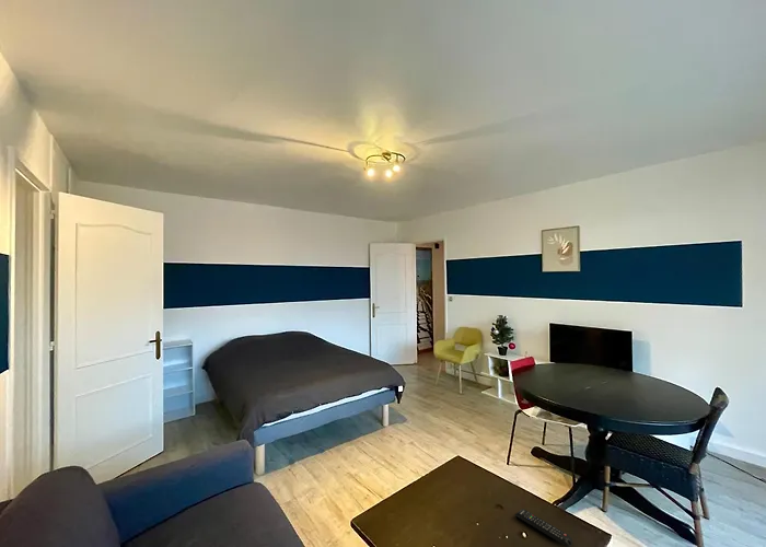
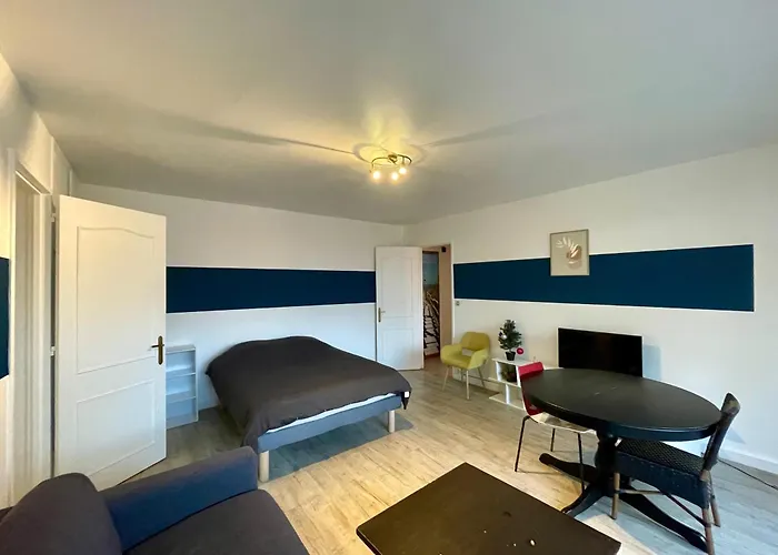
- remote control (542, 526)
